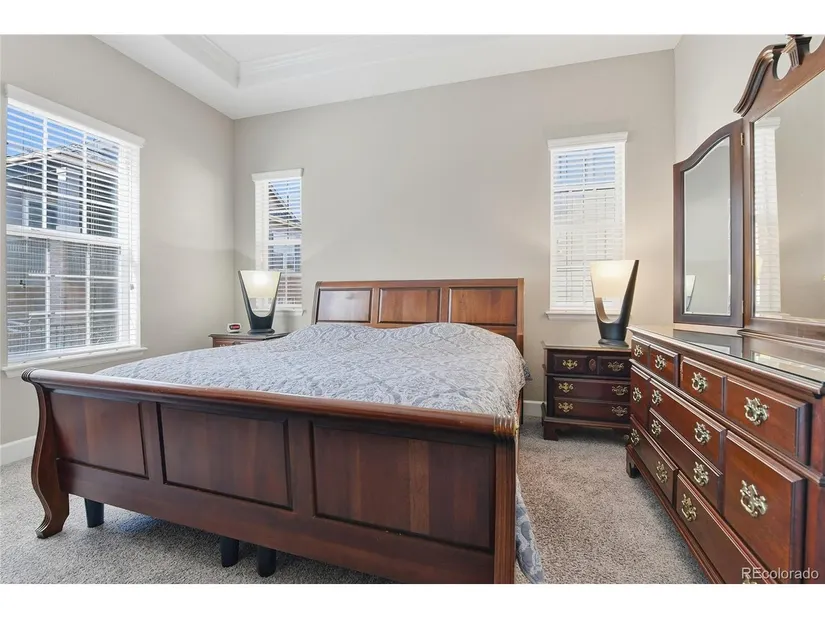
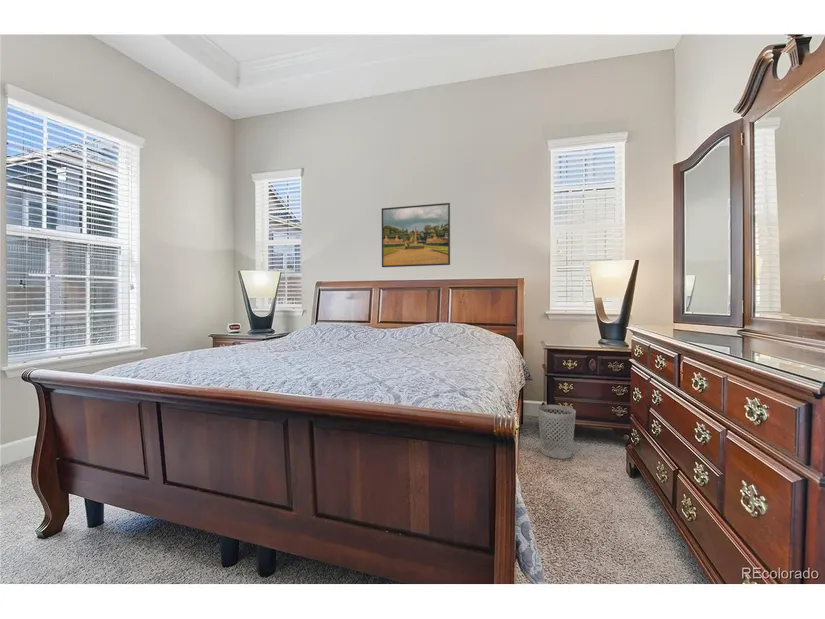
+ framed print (415, 236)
+ wastebasket (556, 431)
